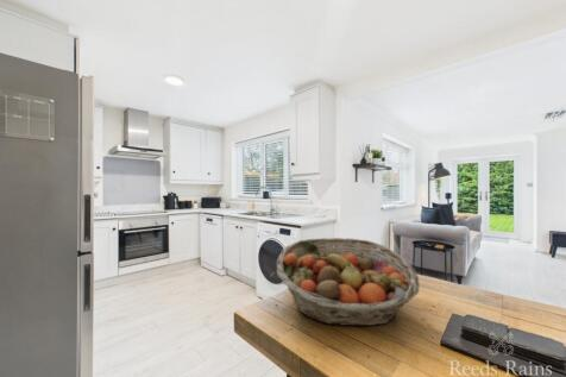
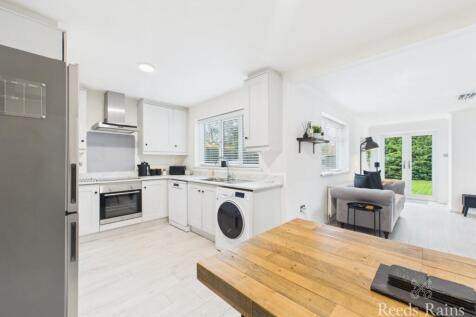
- fruit basket (342, 275)
